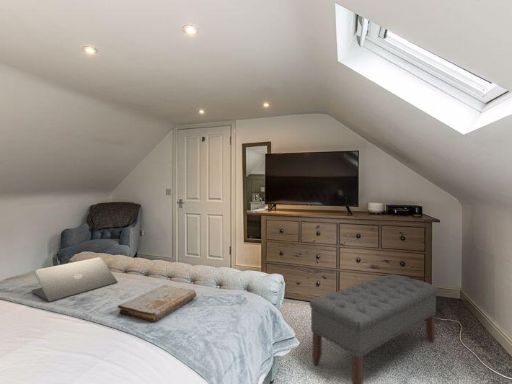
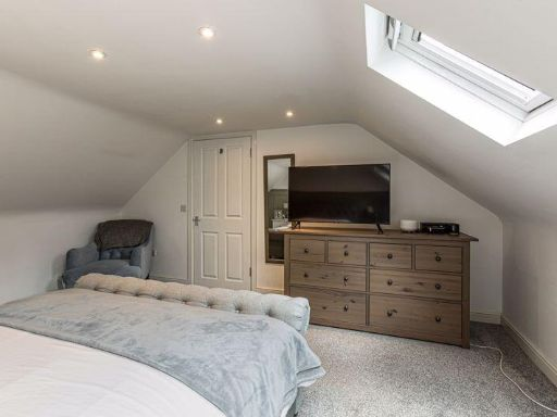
- book (159, 300)
- bench (377, 320)
- laptop (76, 276)
